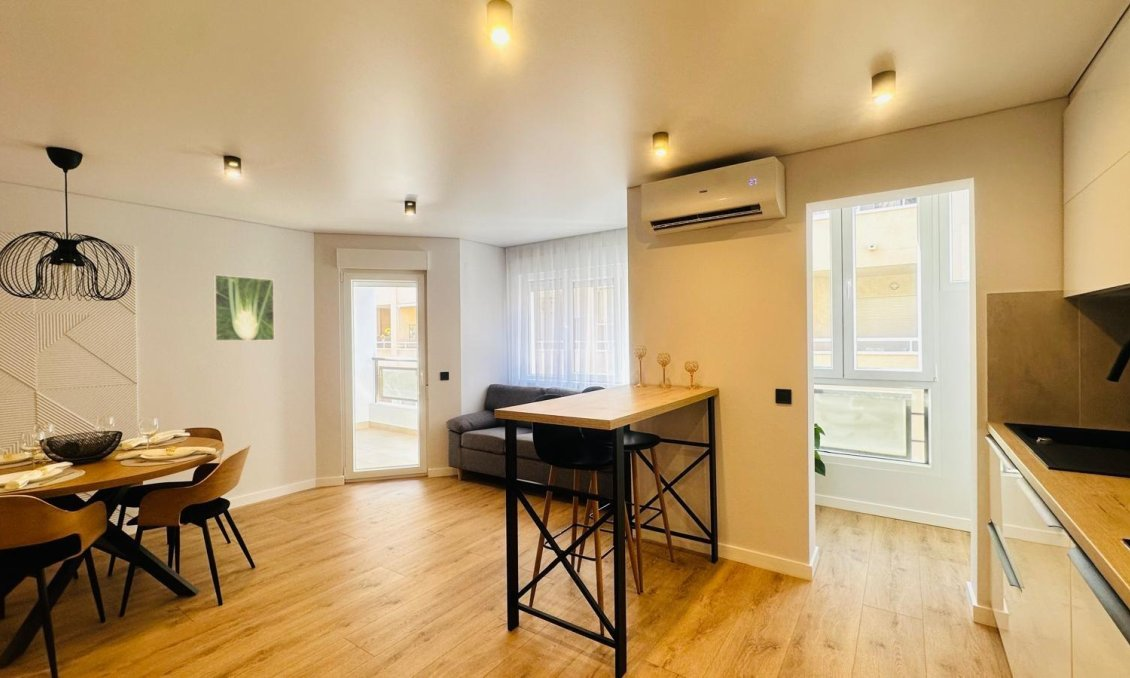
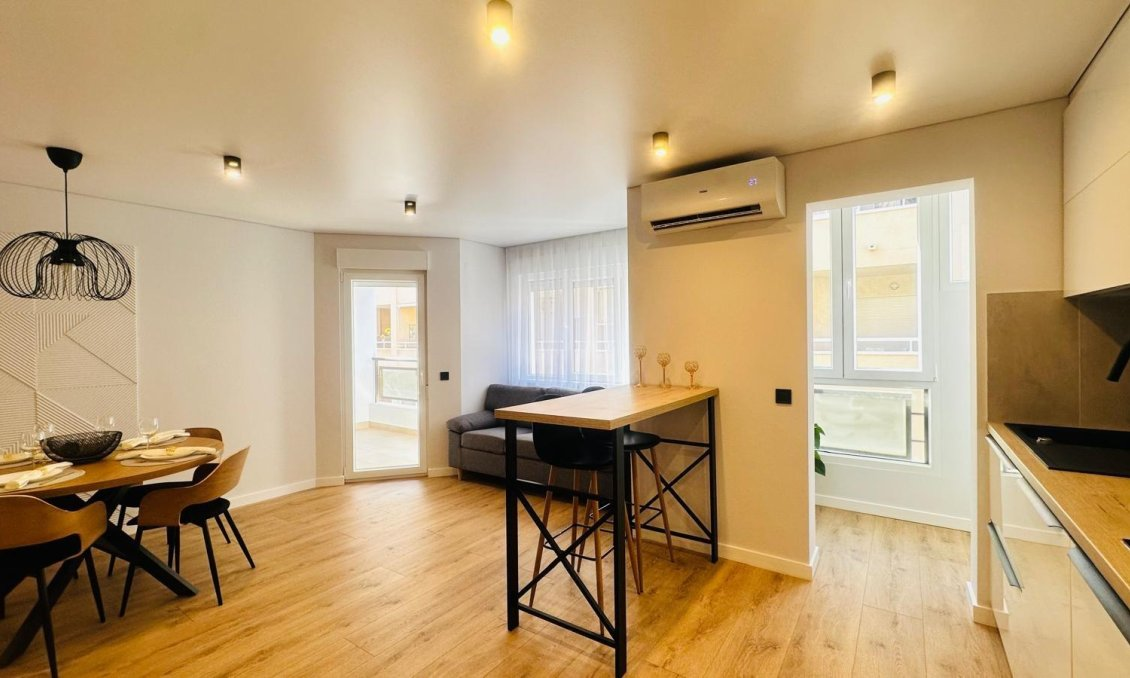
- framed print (245, 309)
